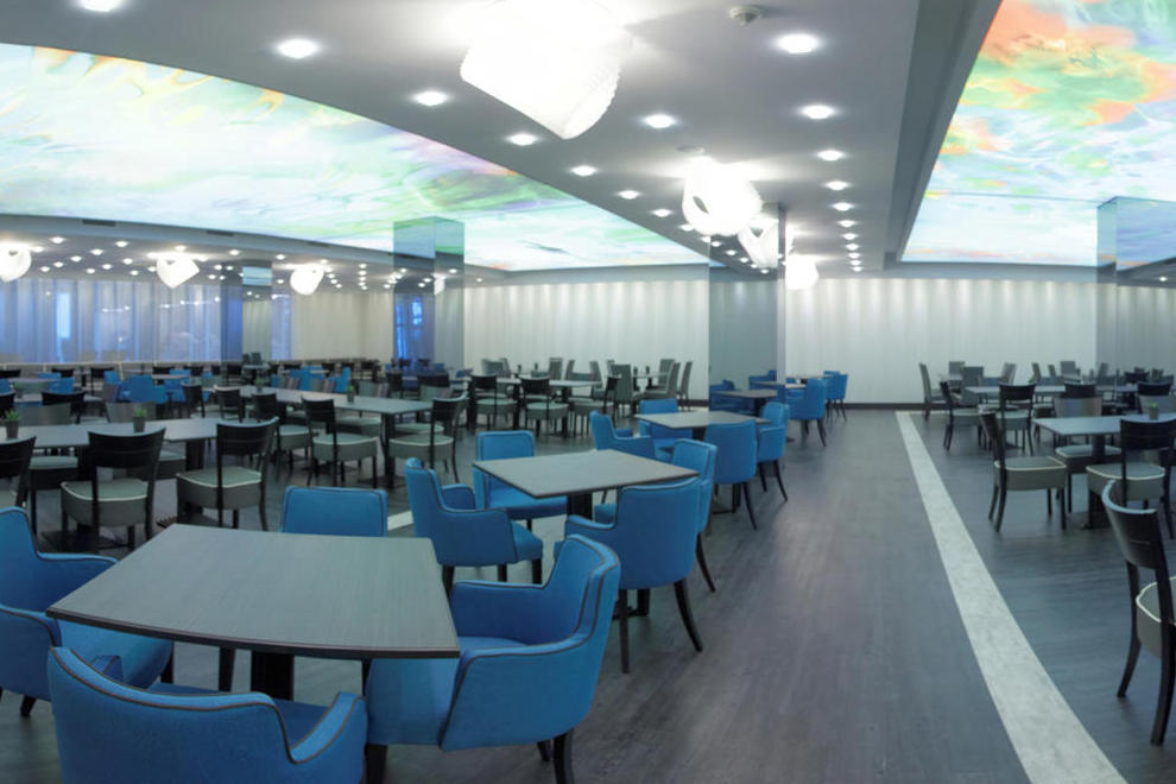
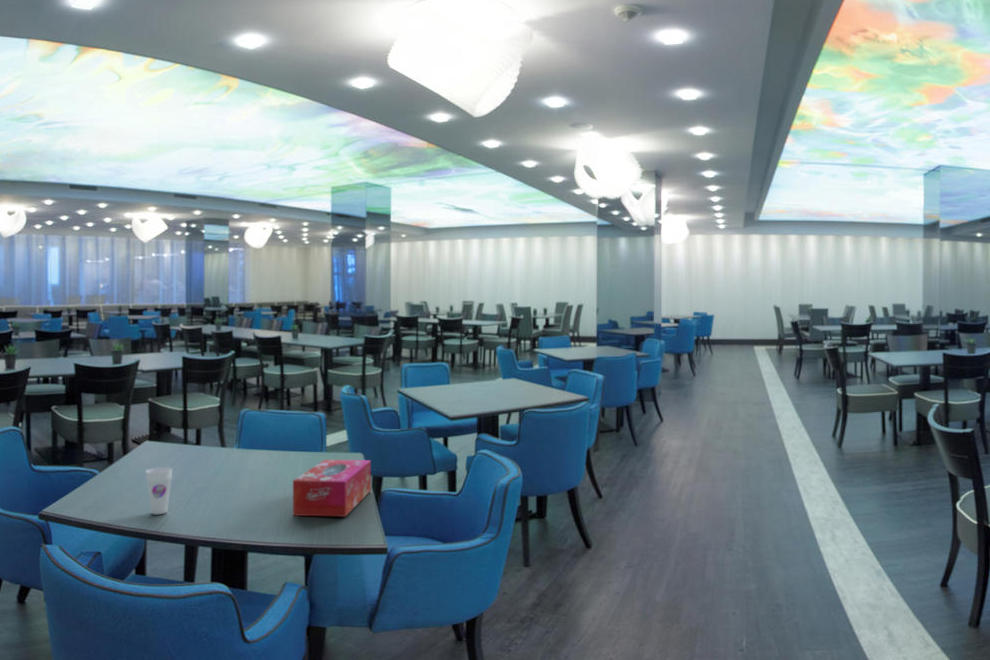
+ tissue box (334, 486)
+ cup (159, 491)
